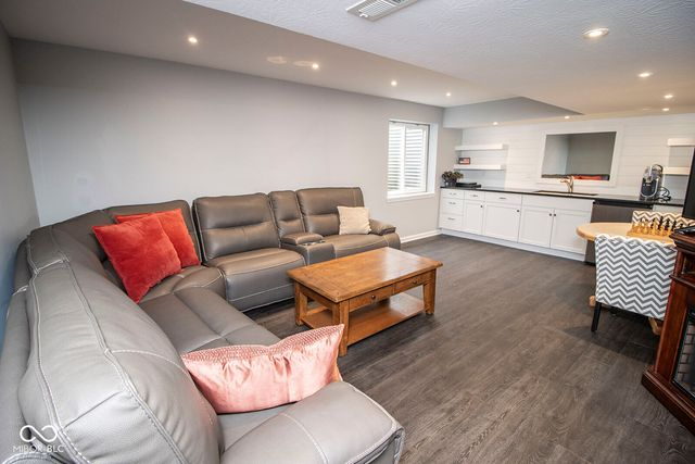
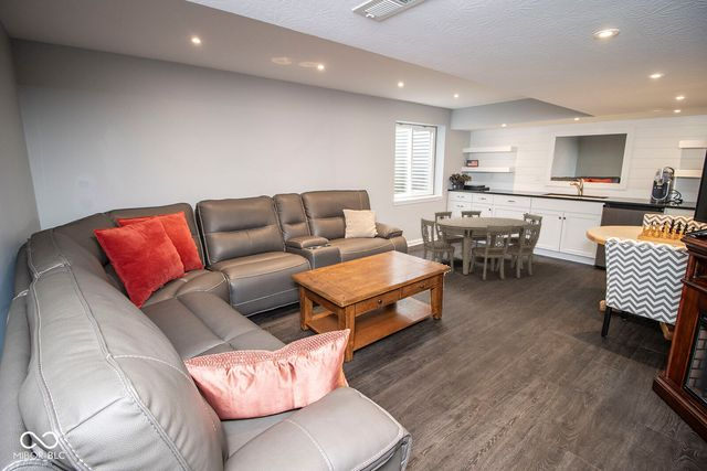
+ dining table (481, 240)
